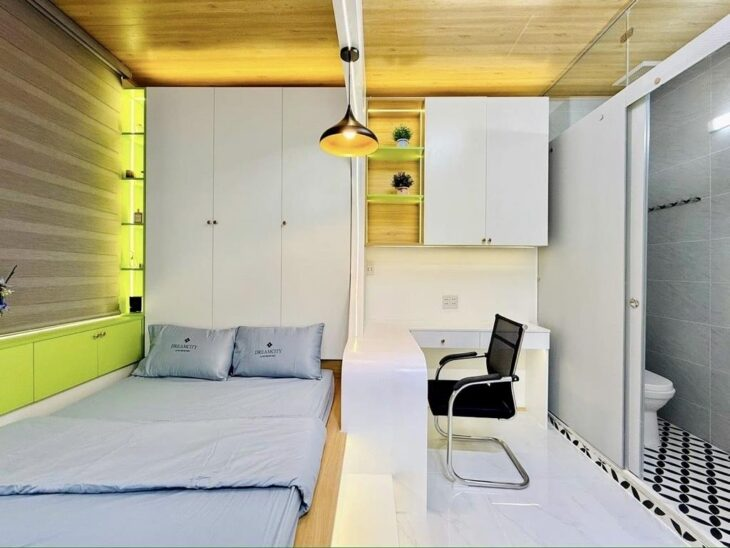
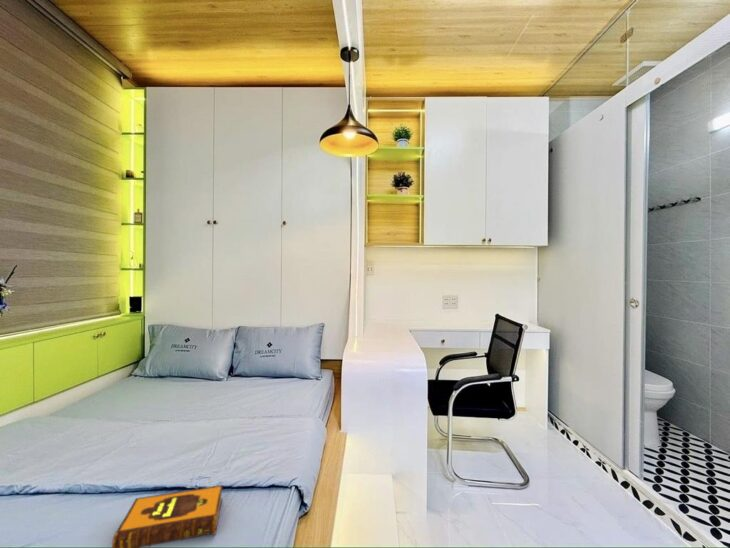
+ hardback book (173, 516)
